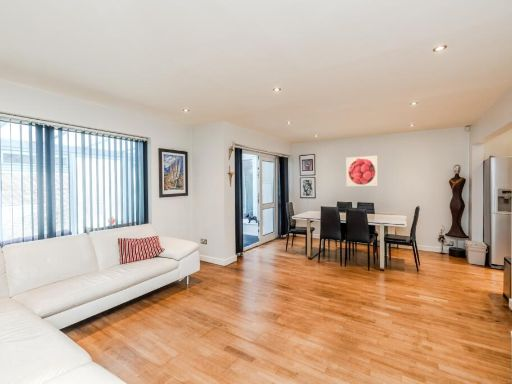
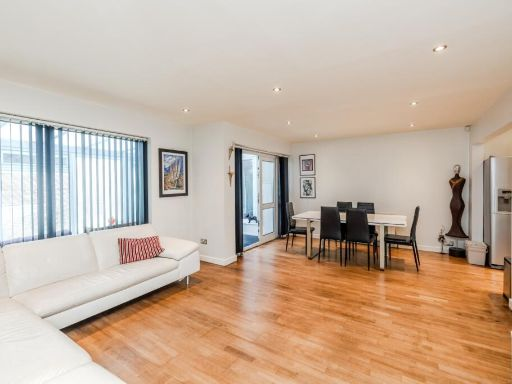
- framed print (361, 171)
